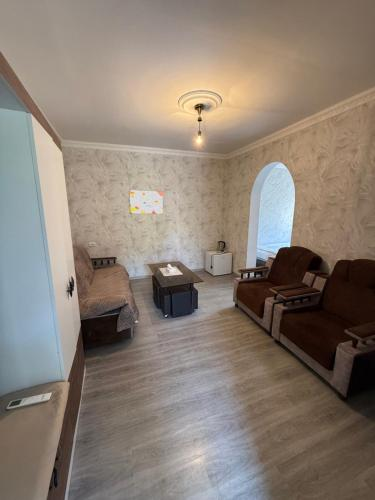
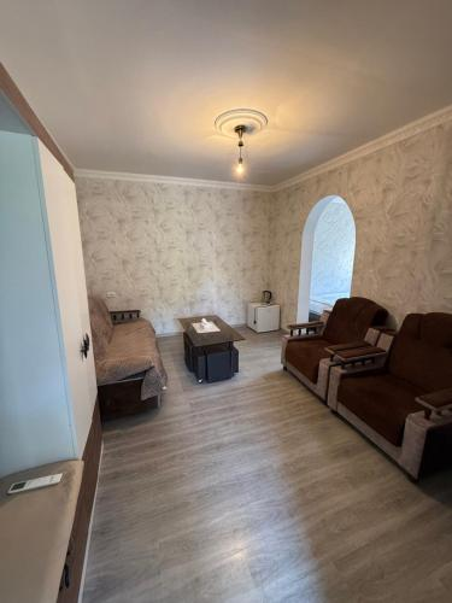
- wall art (146, 202)
